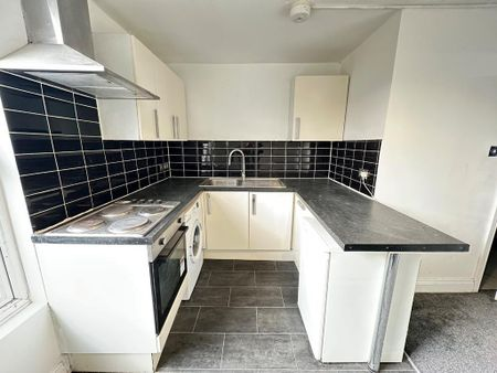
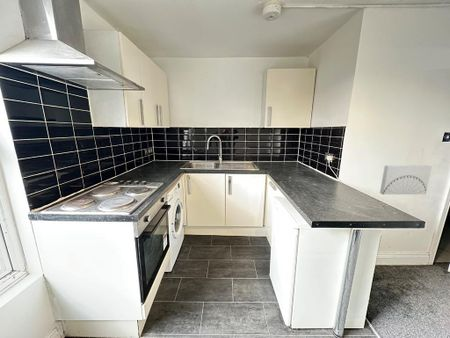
+ wall art (405, 180)
